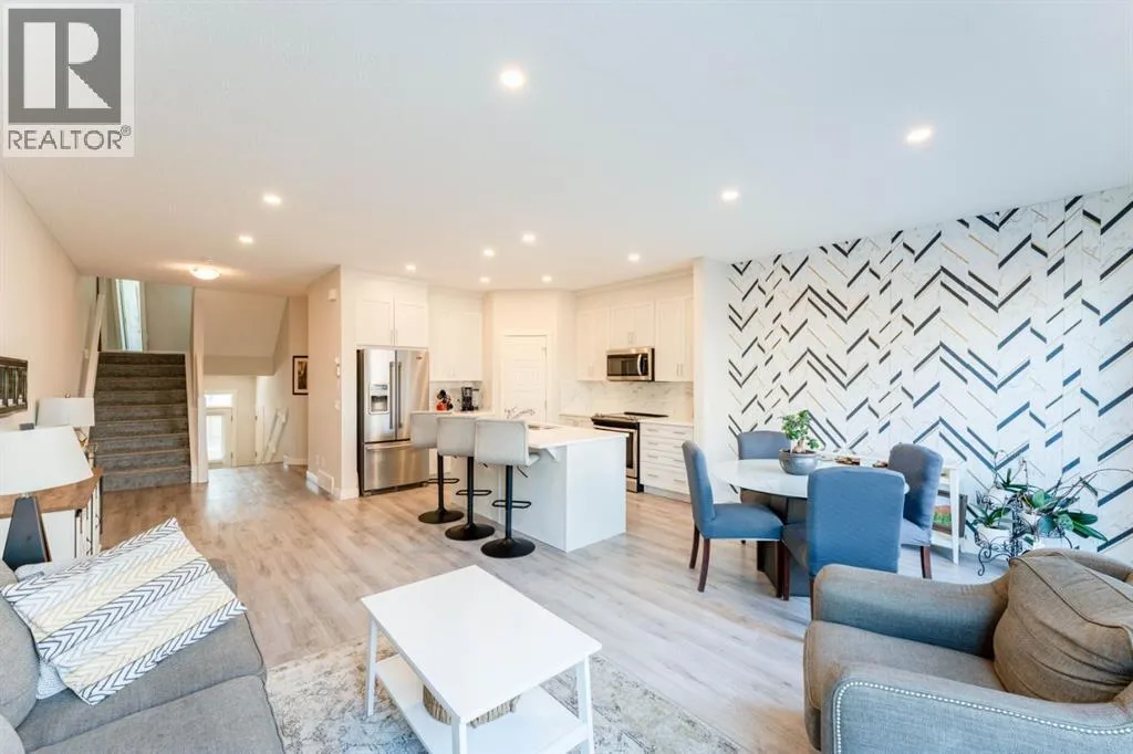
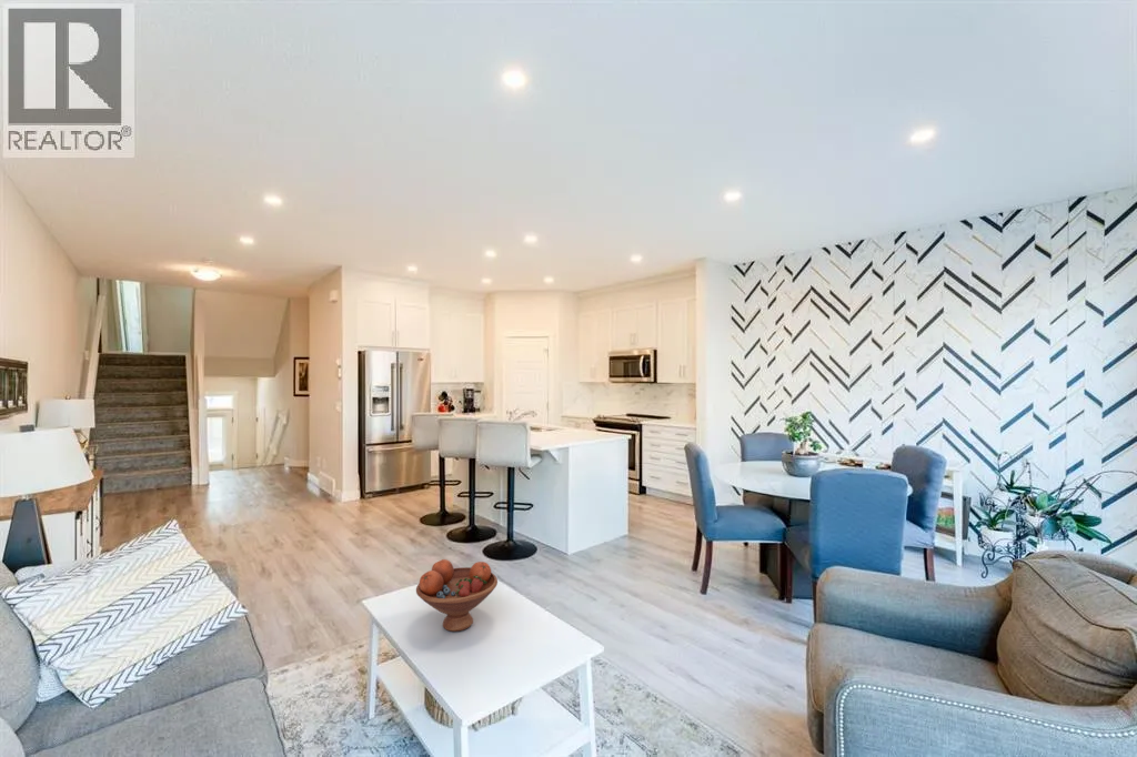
+ fruit bowl (457, 595)
